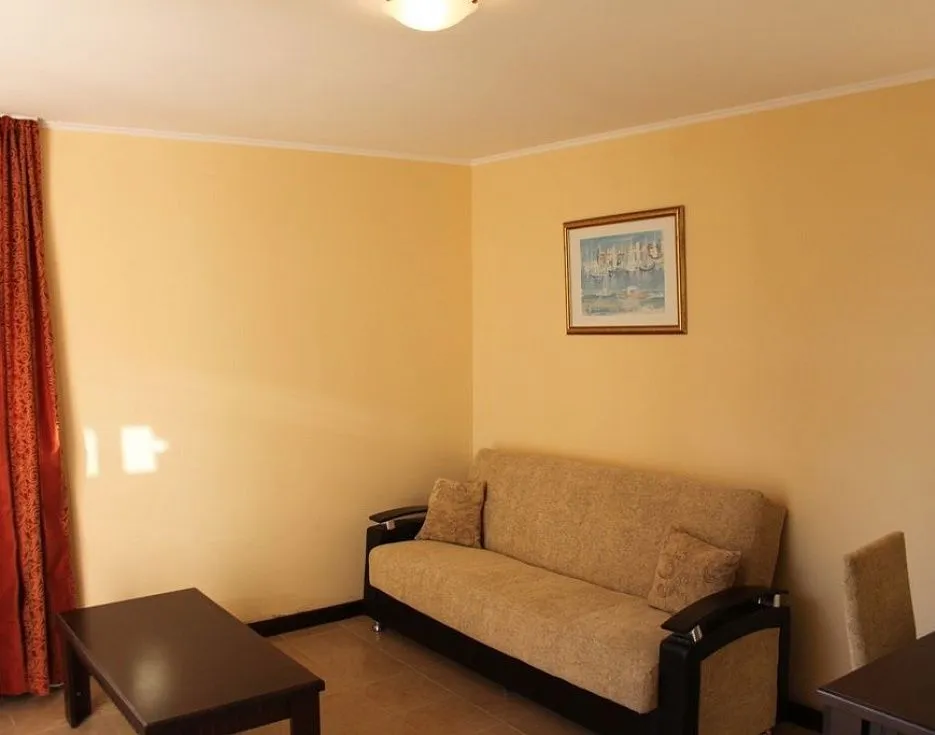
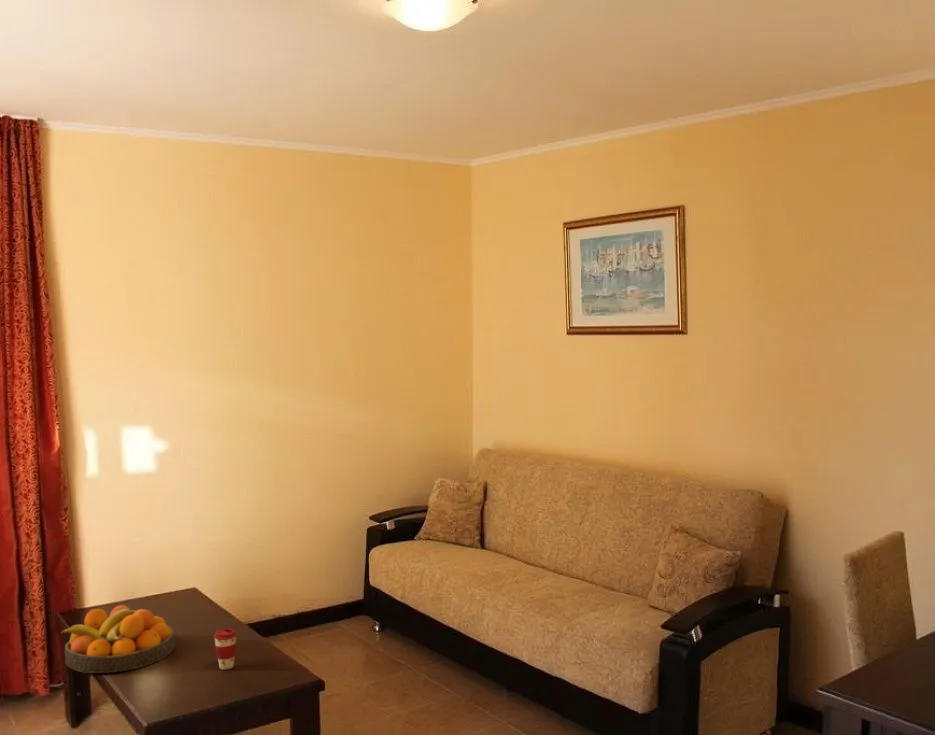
+ coffee cup (225, 649)
+ fruit bowl (120, 631)
